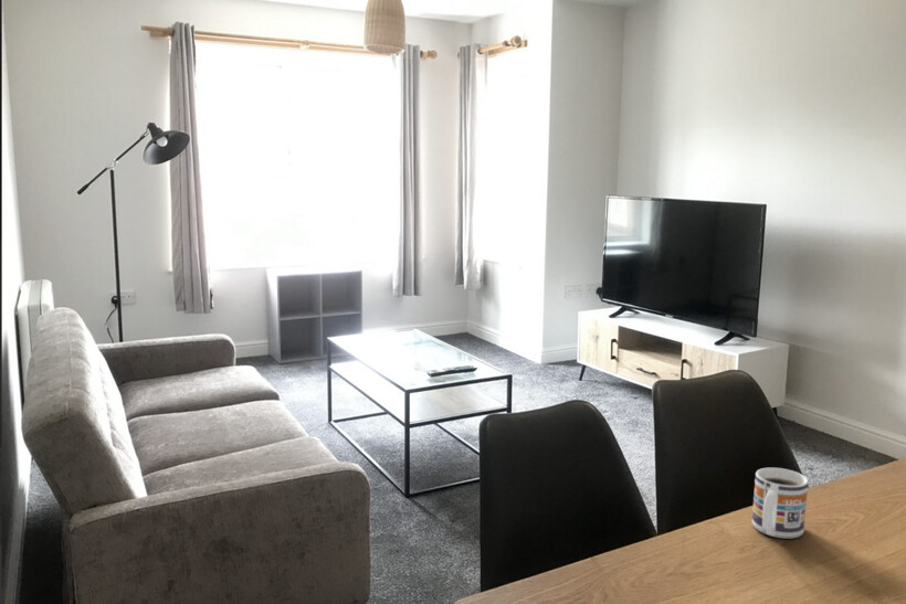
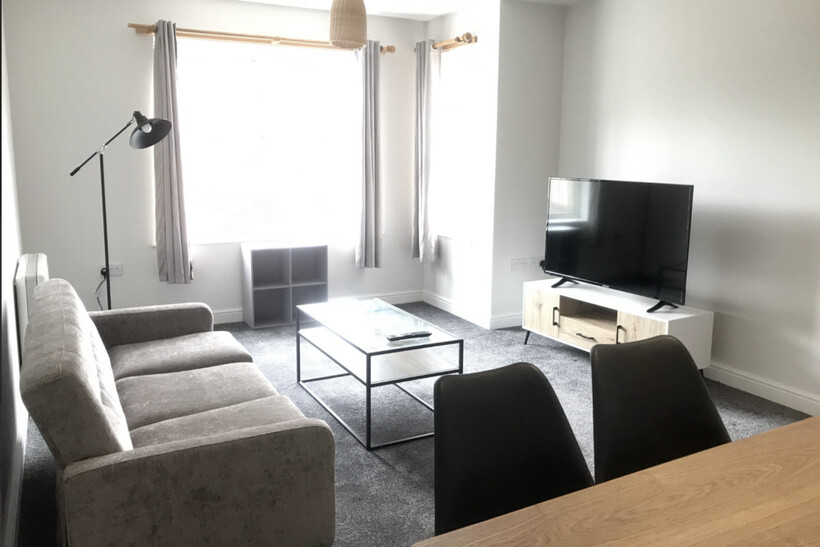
- mug (776, 502)
